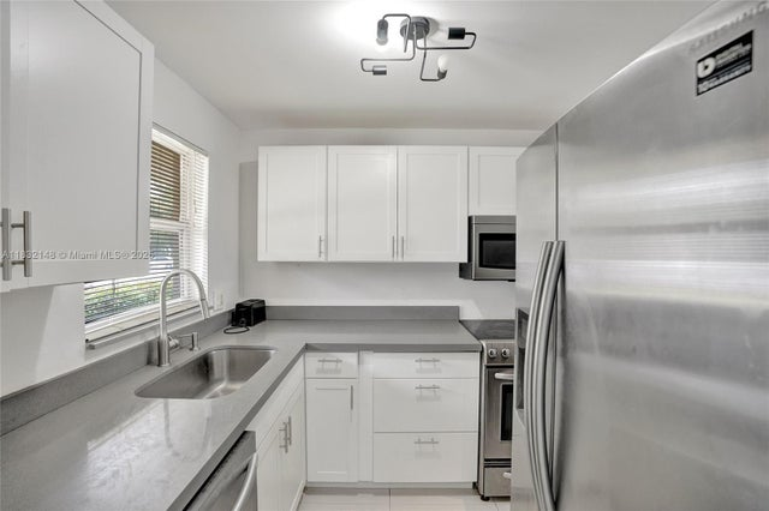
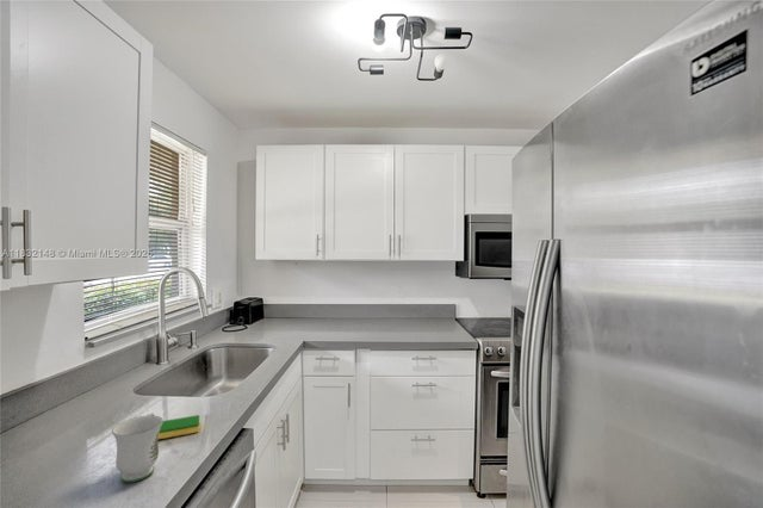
+ mug (141, 445)
+ dish sponge (173, 427)
